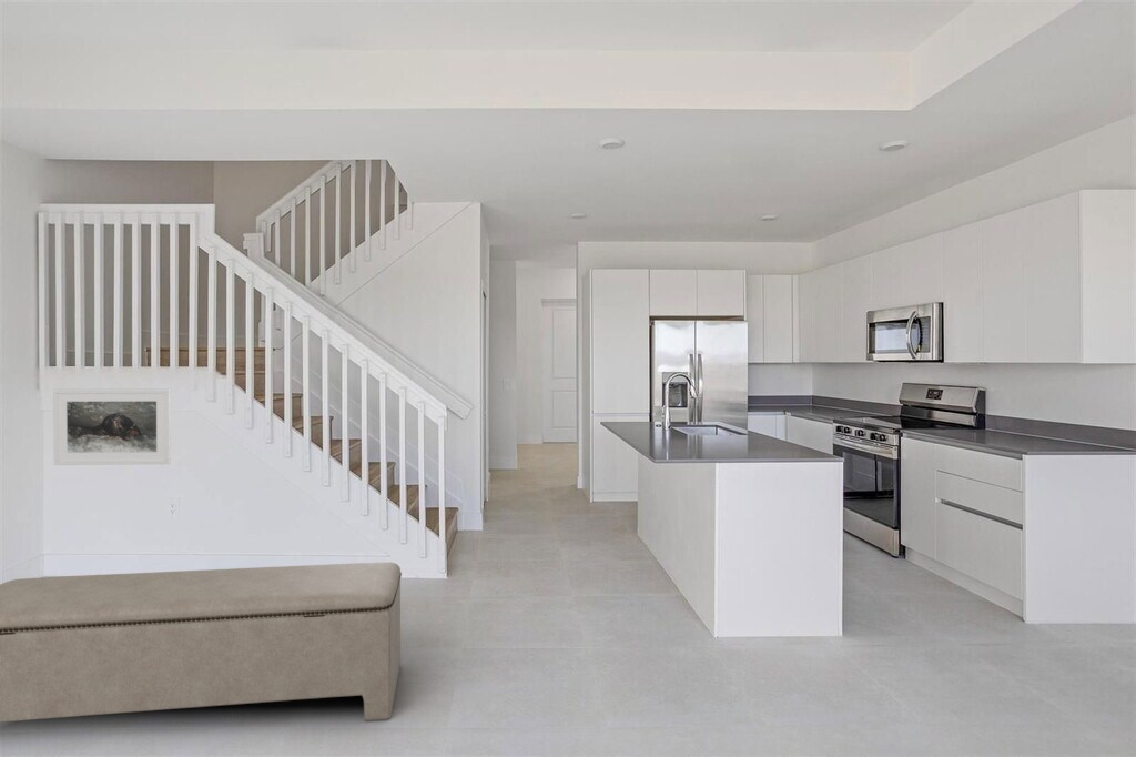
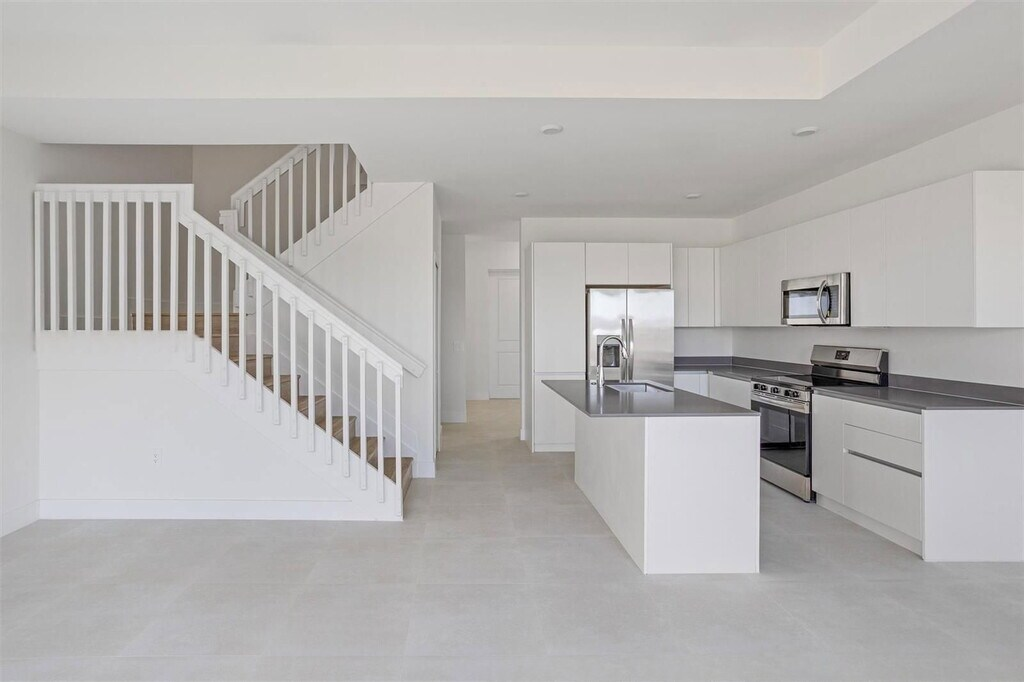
- bench (191, 644)
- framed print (112, 426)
